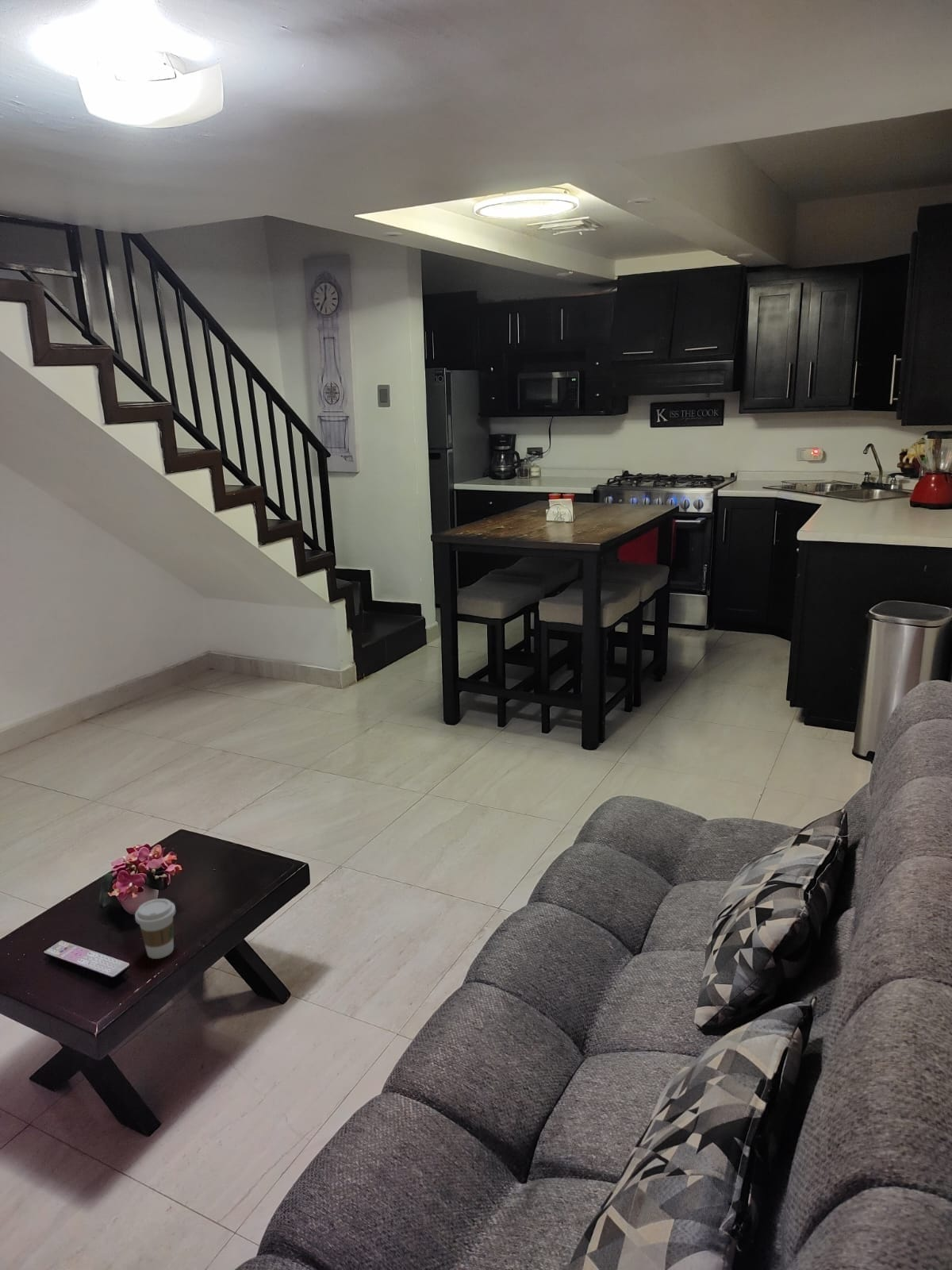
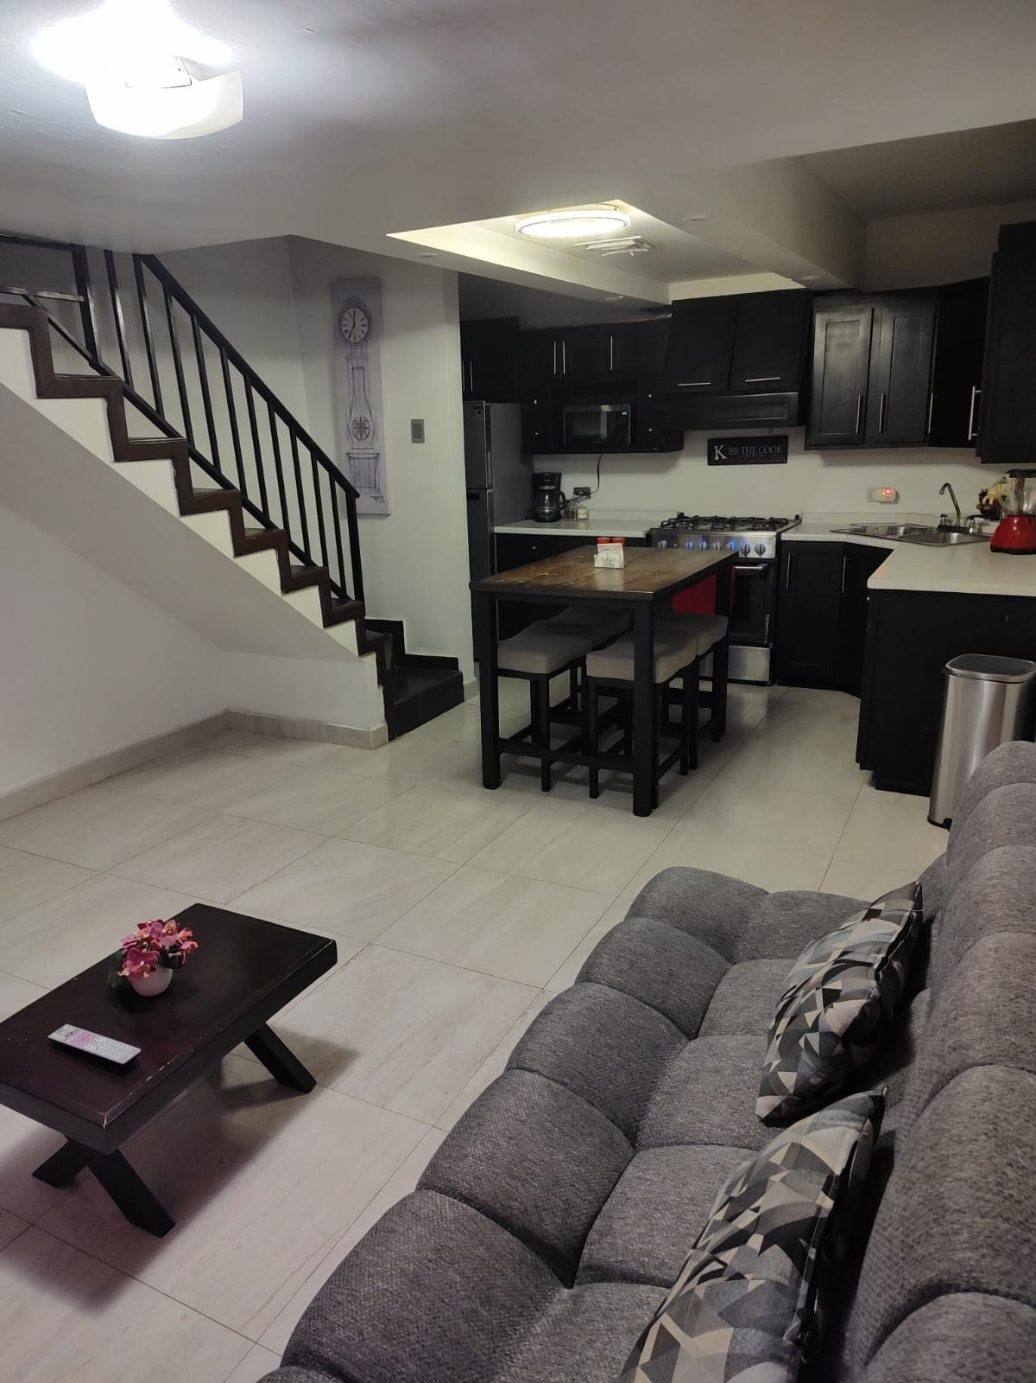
- coffee cup (157, 929)
